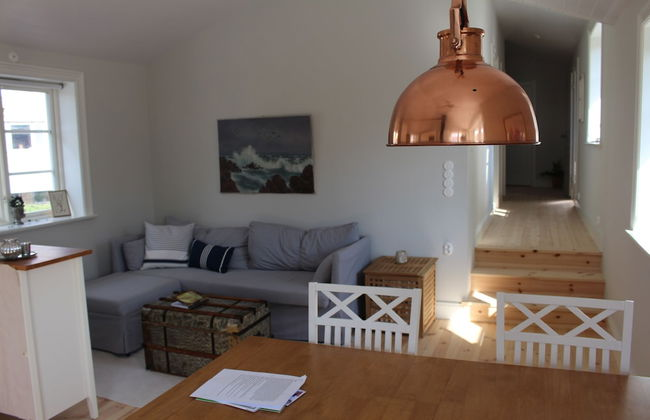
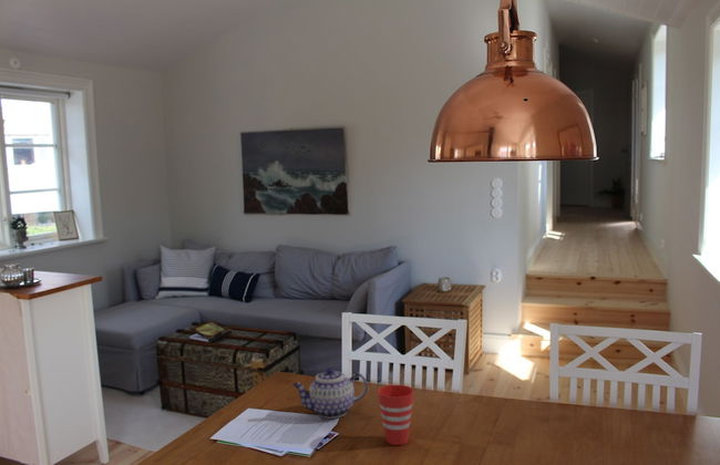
+ cup (395, 415)
+ teapot (330, 390)
